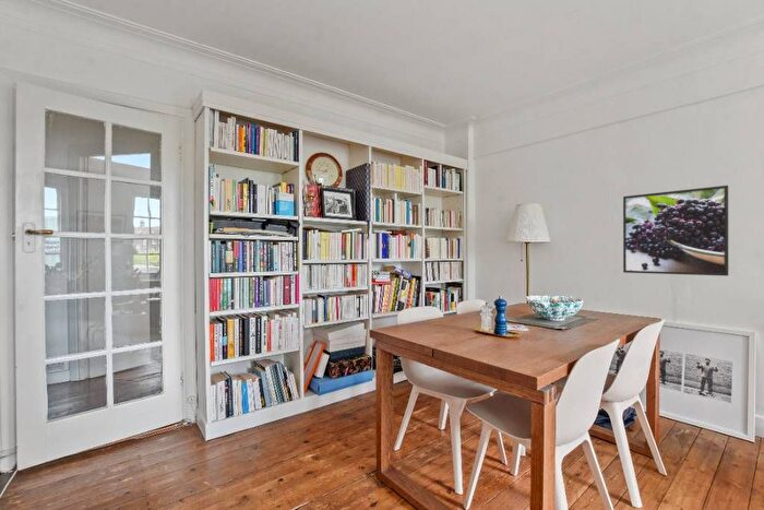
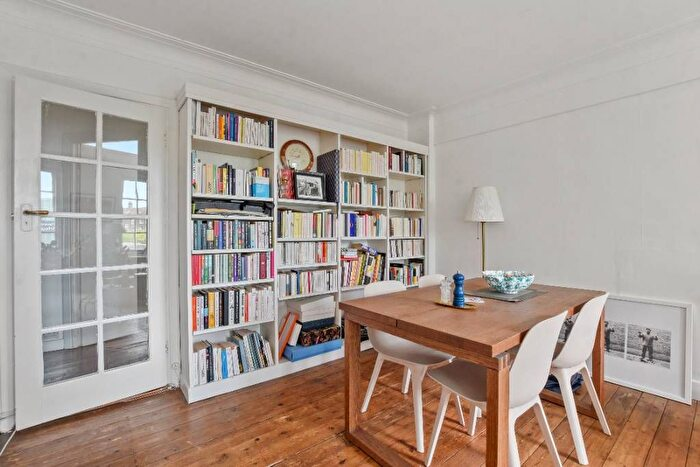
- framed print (671, 233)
